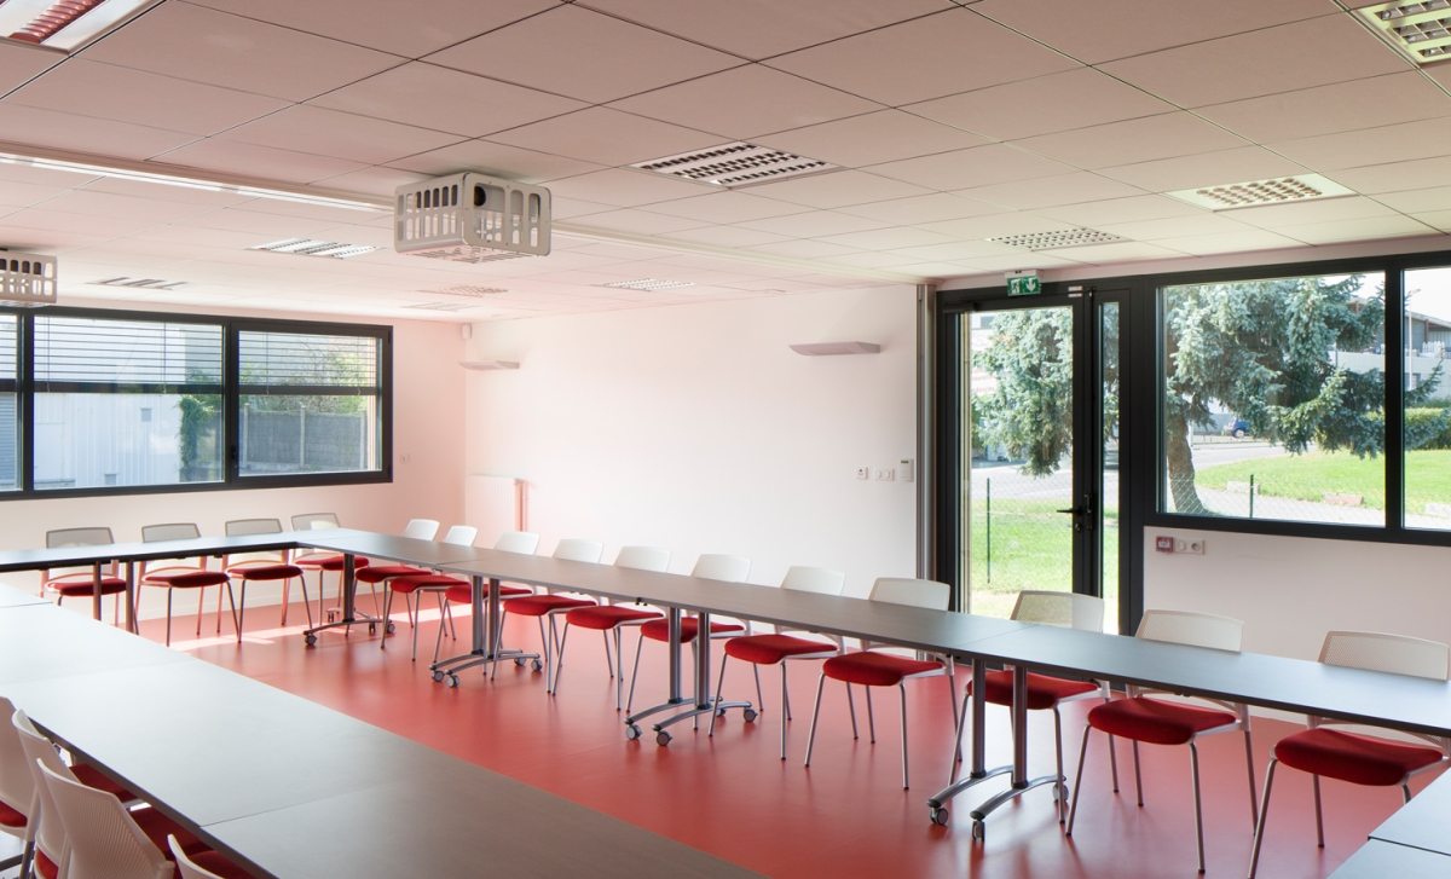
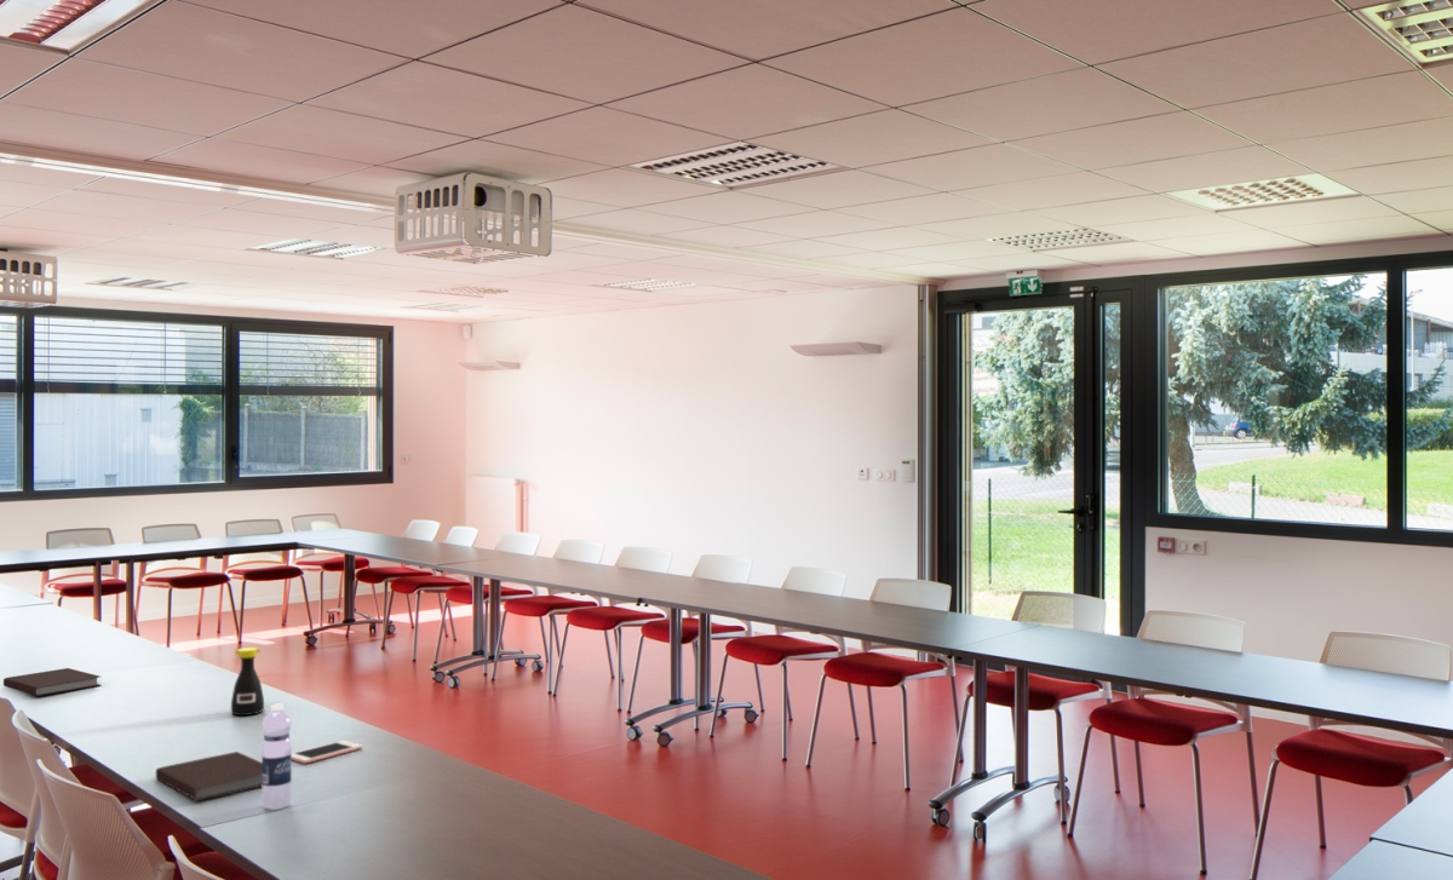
+ notebook (52, 681)
+ notebook (217, 775)
+ cell phone (325, 750)
+ bottle (247, 680)
+ water bottle (276, 755)
